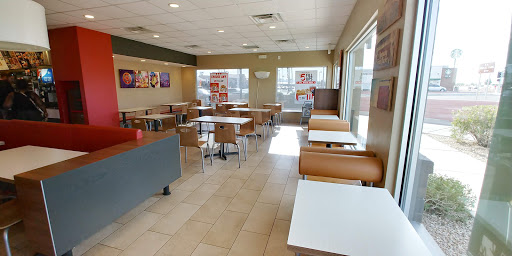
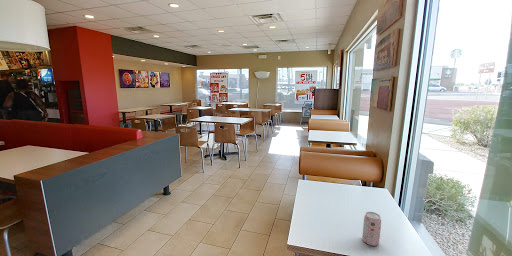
+ beverage can (371, 228)
